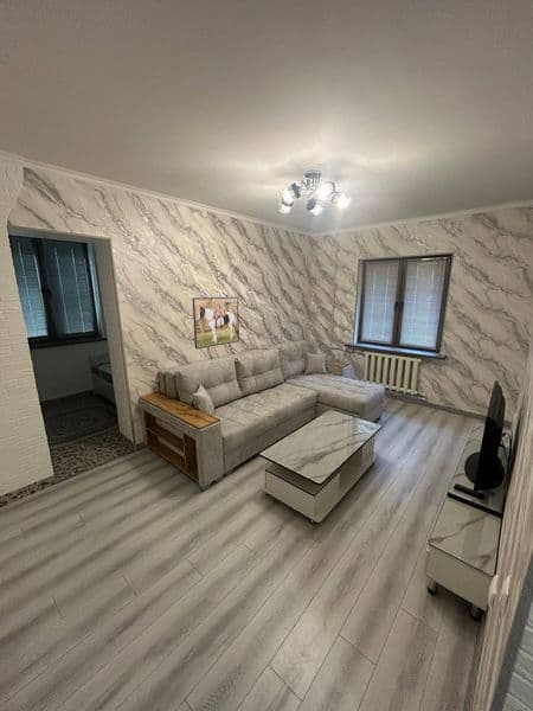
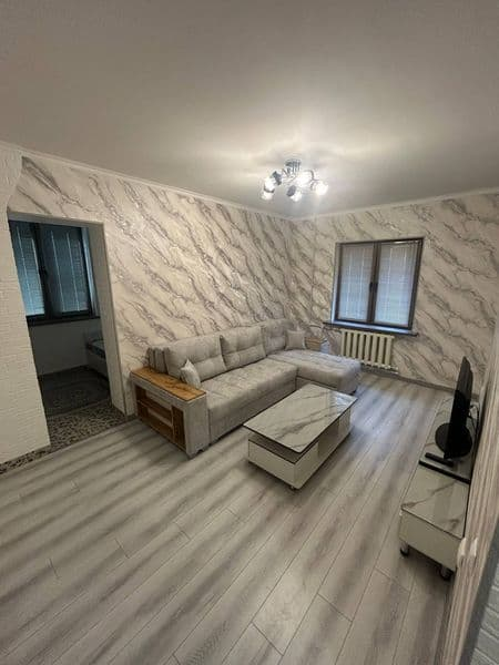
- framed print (217, 321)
